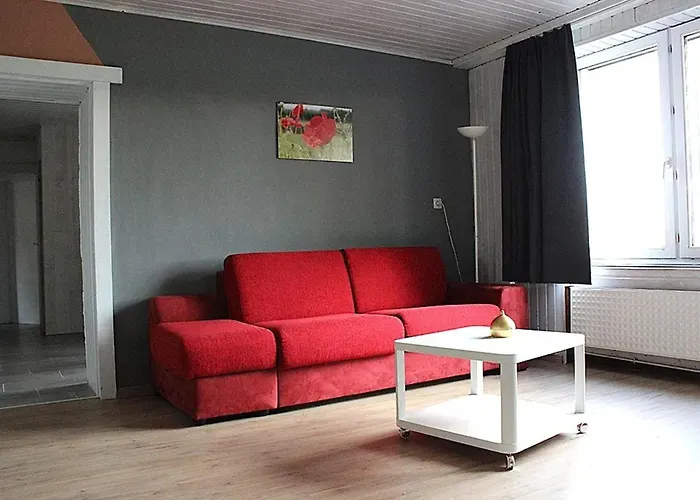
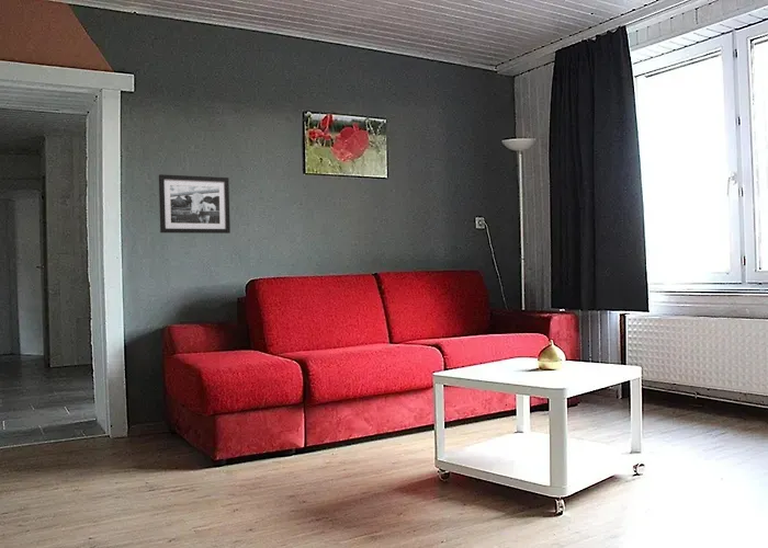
+ picture frame (194, 204)
